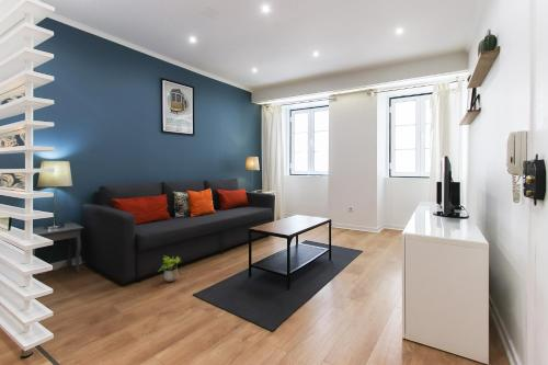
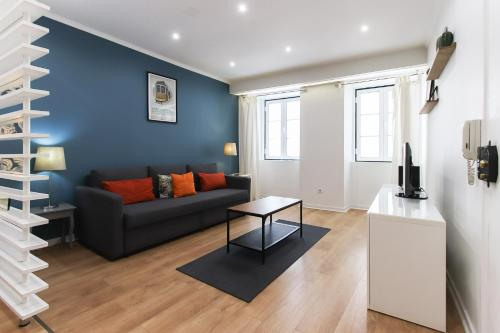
- potted plant (169, 267)
